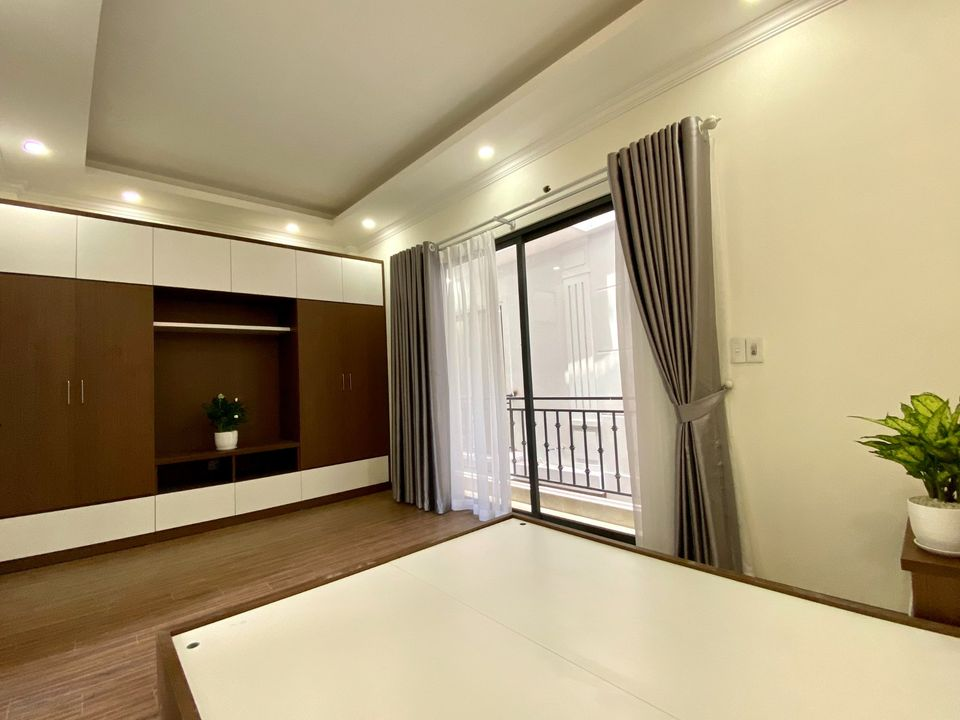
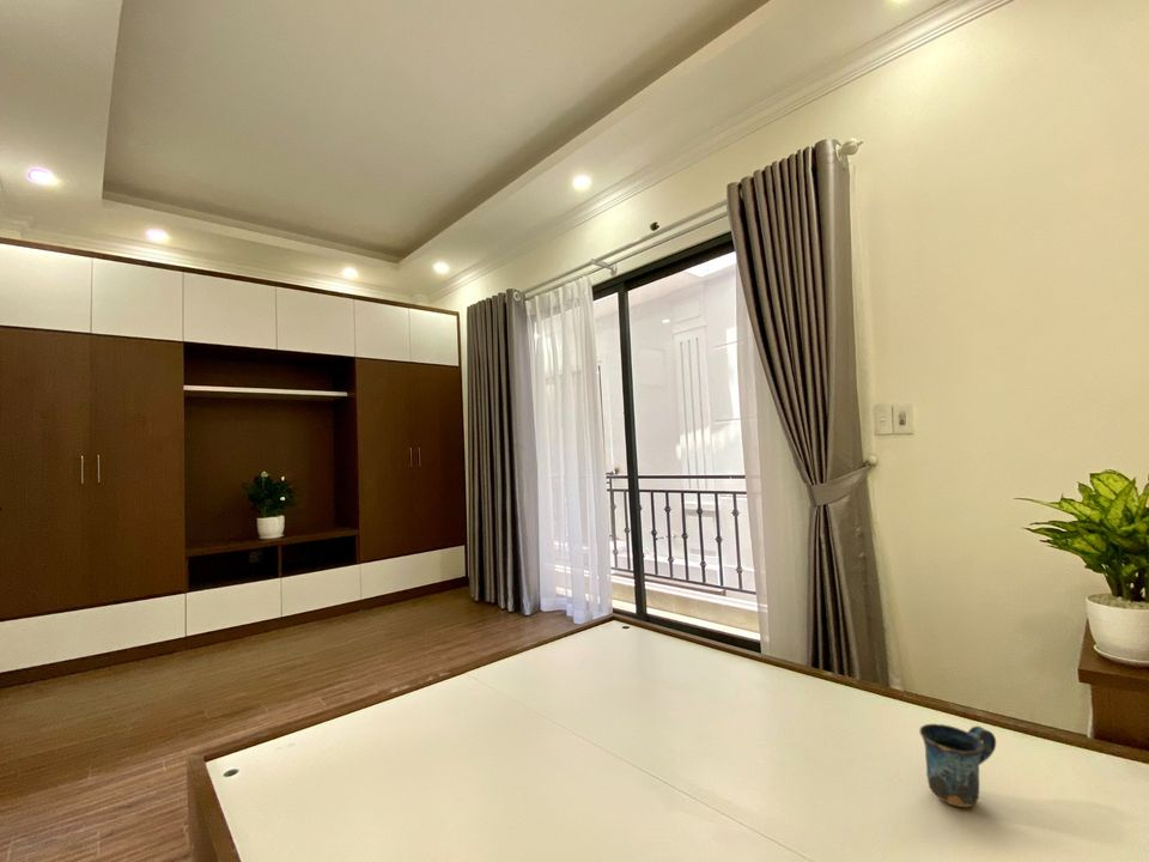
+ mug (963, 765)
